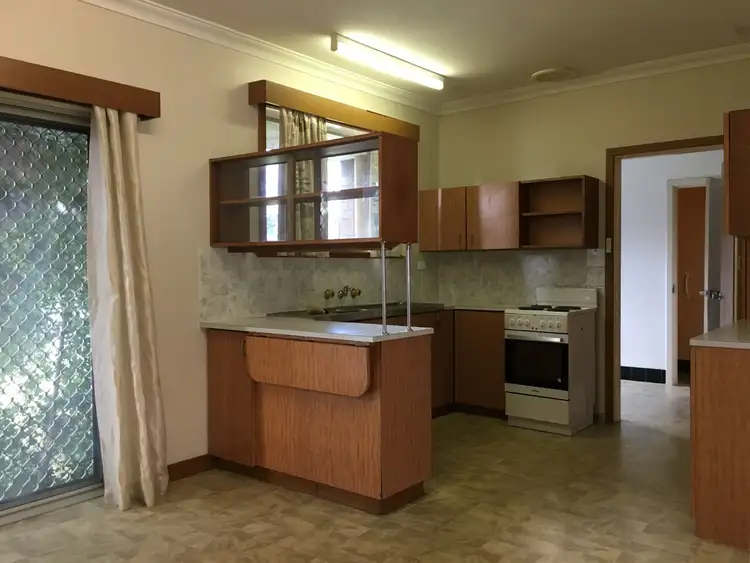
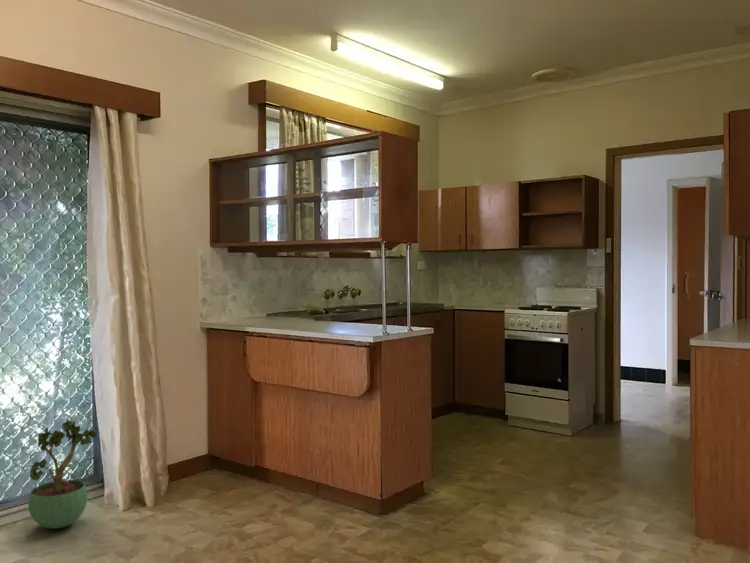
+ potted plant (60, 472)
